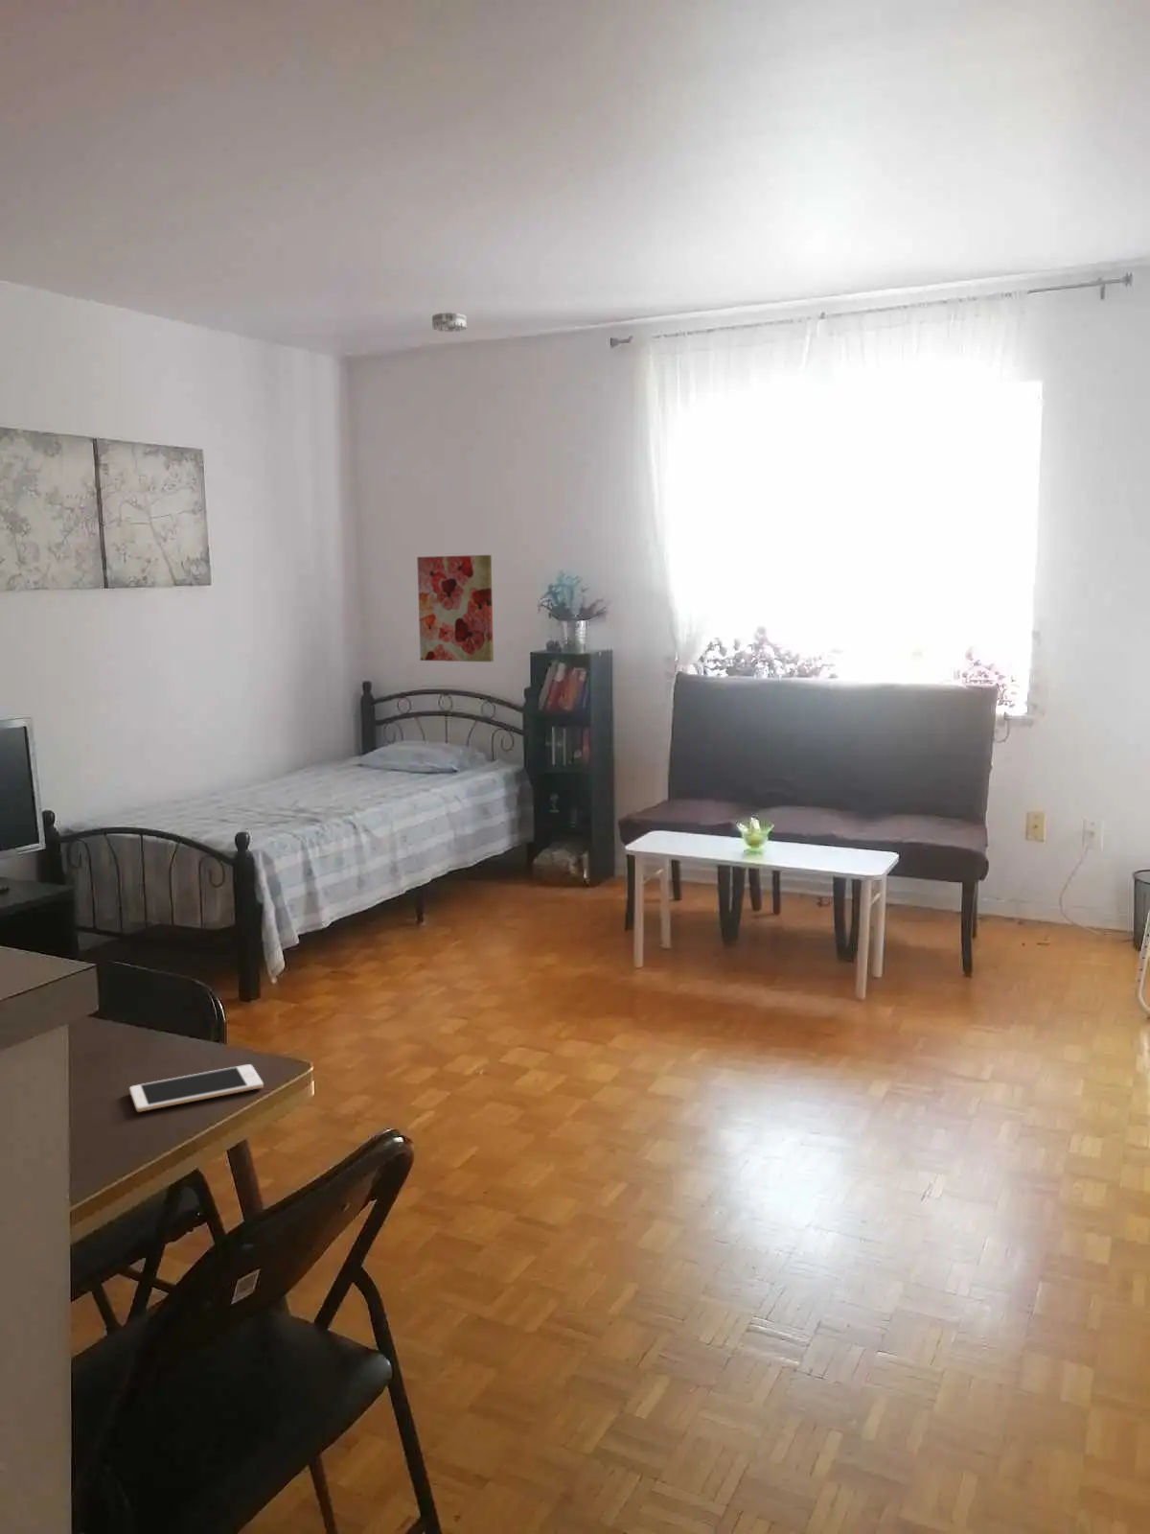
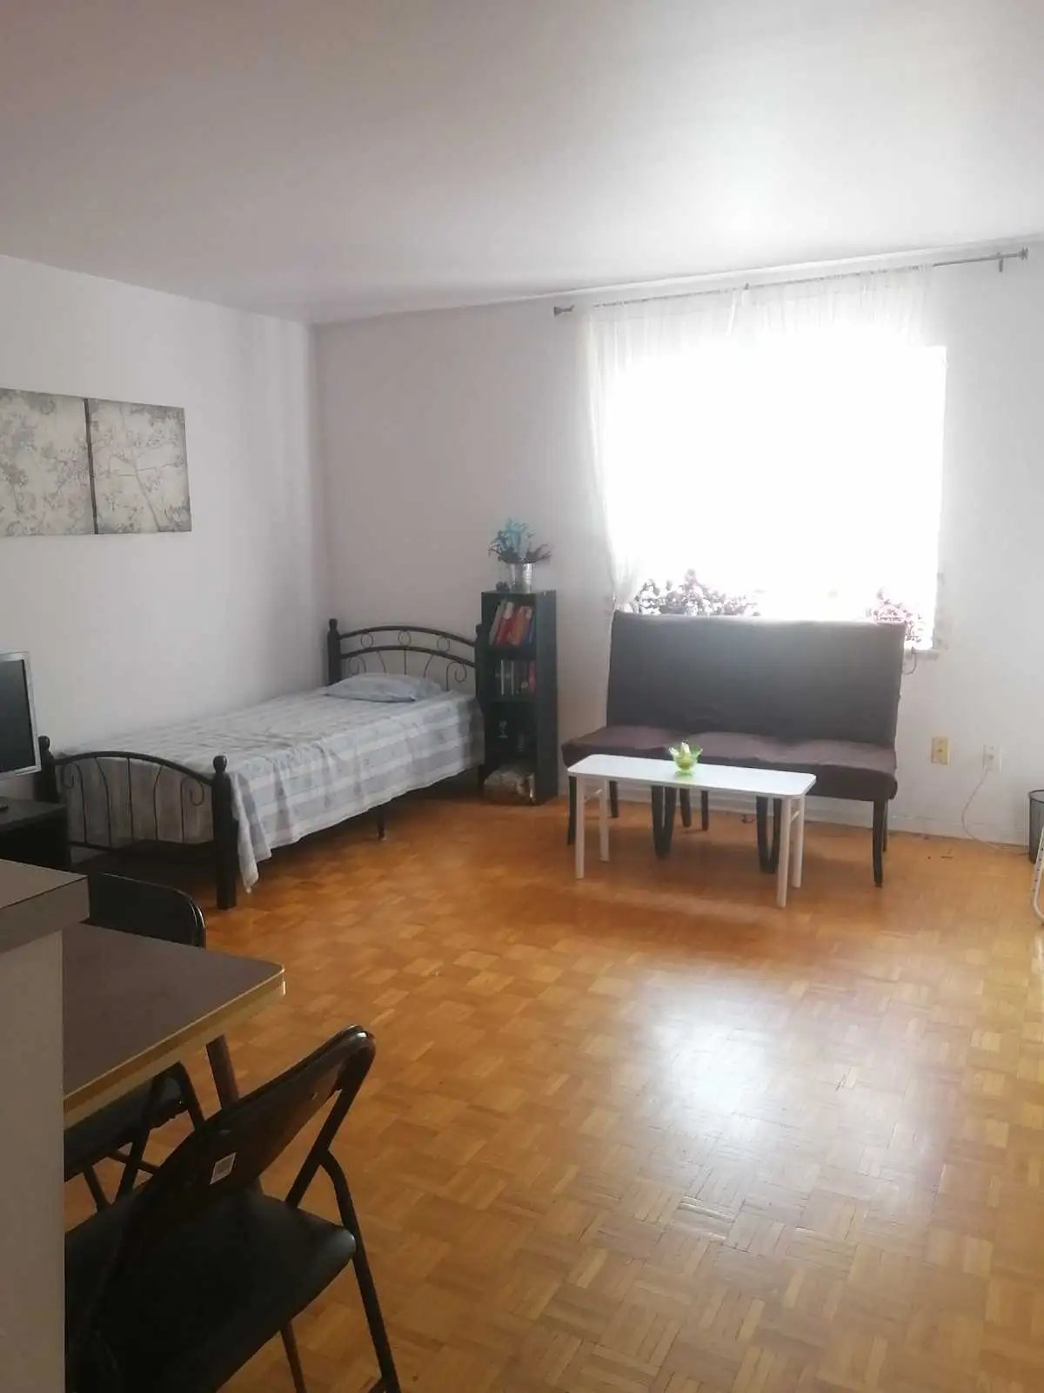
- cell phone (197, 1086)
- wall art (454, 609)
- smoke detector (448, 321)
